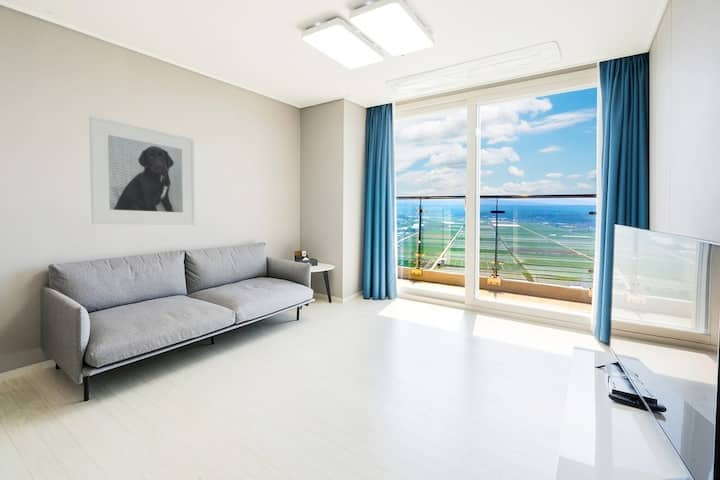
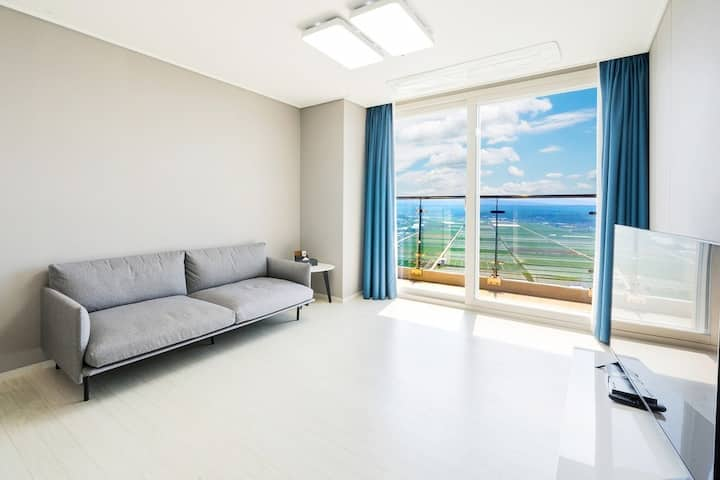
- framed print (148, 177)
